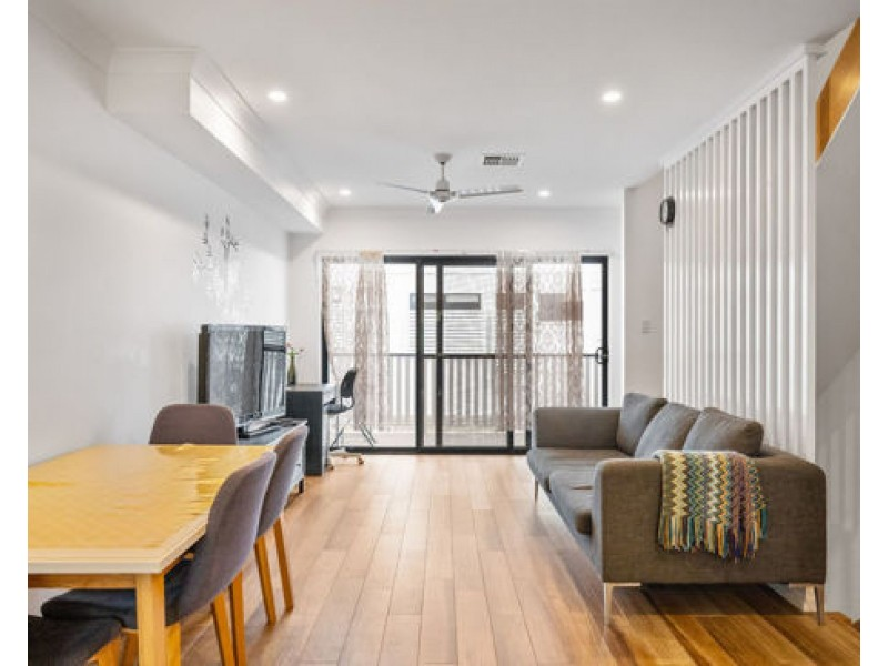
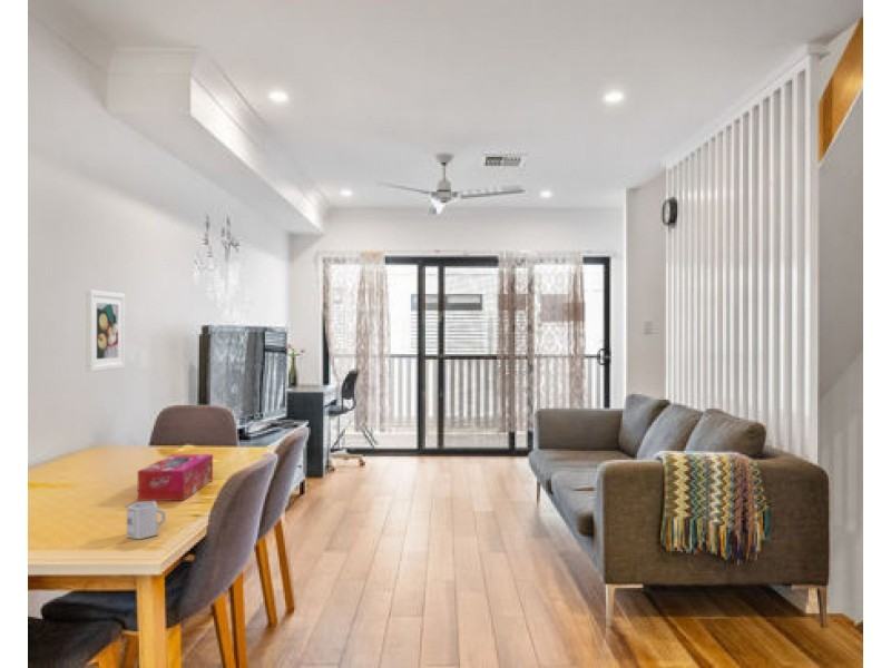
+ cup (146, 519)
+ tissue box (177, 475)
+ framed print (106, 331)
